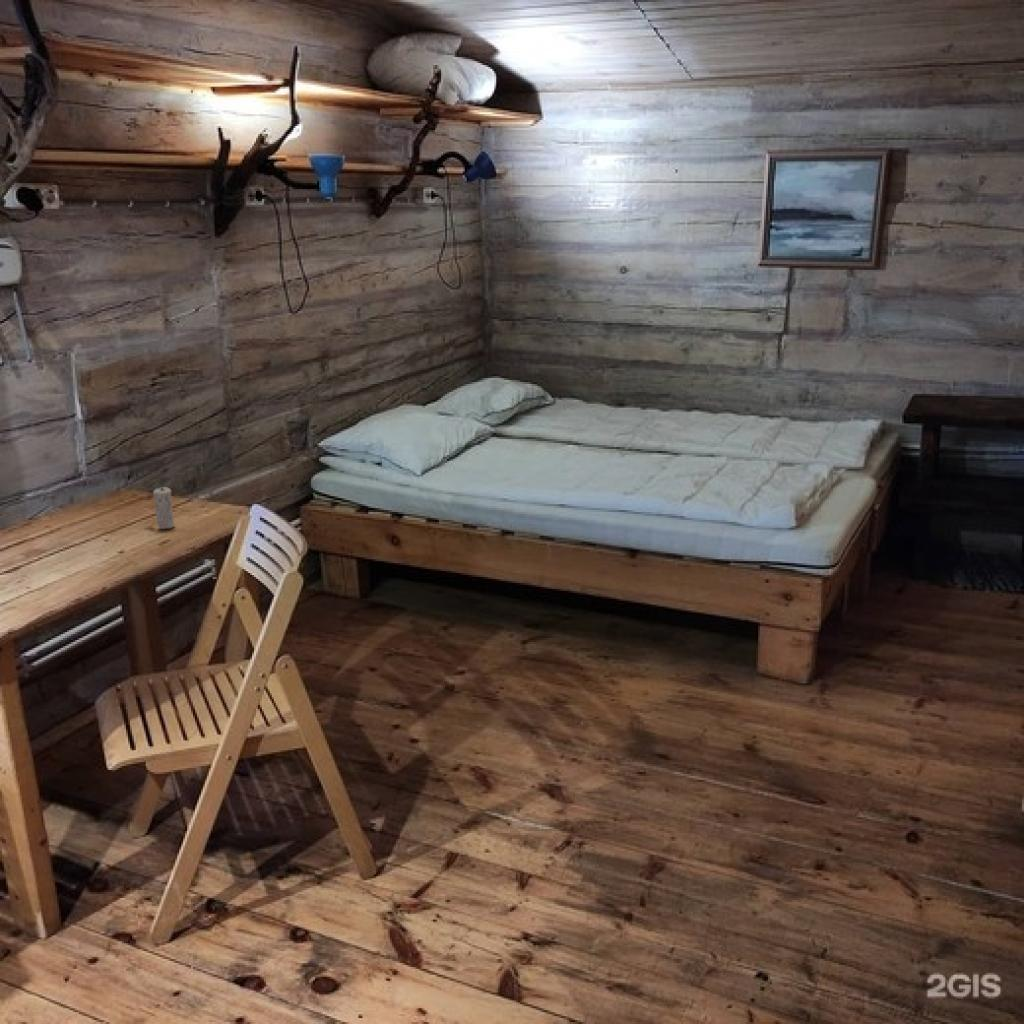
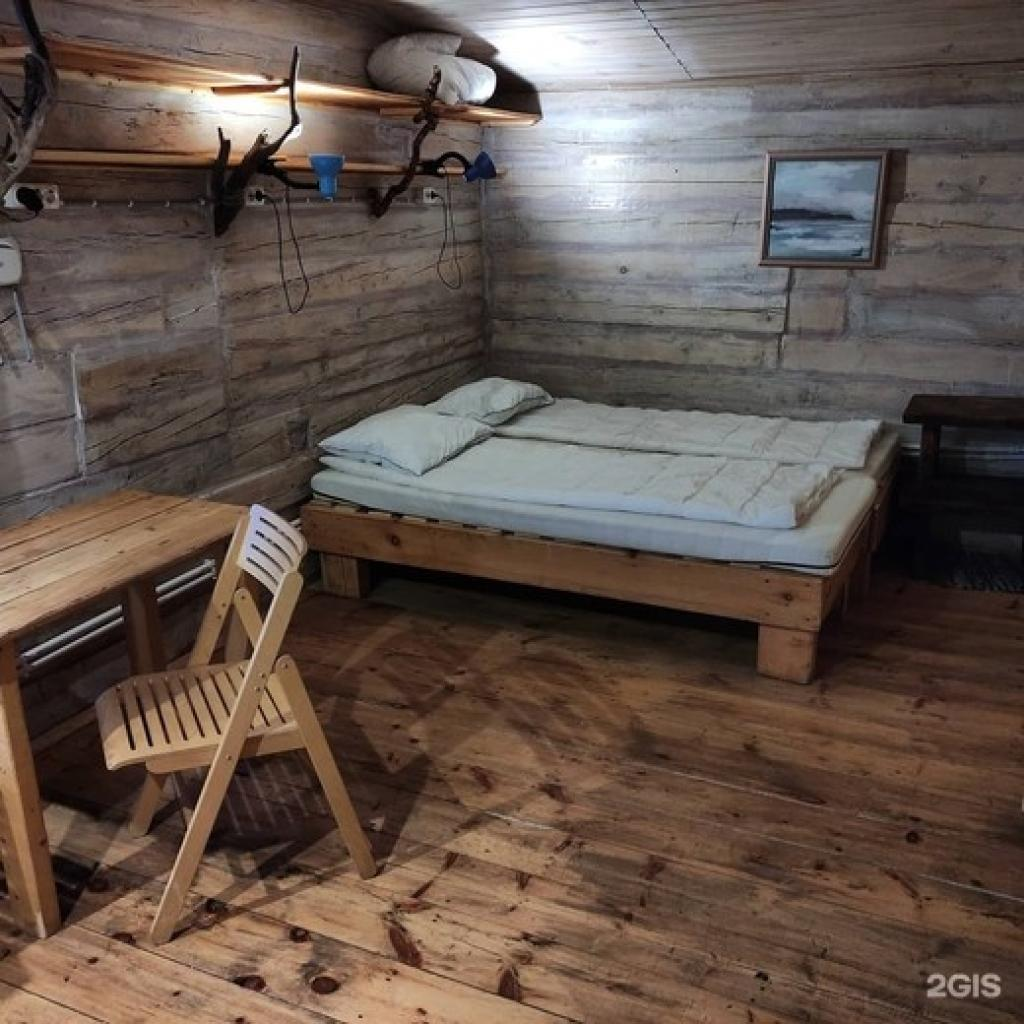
- candle (163, 504)
